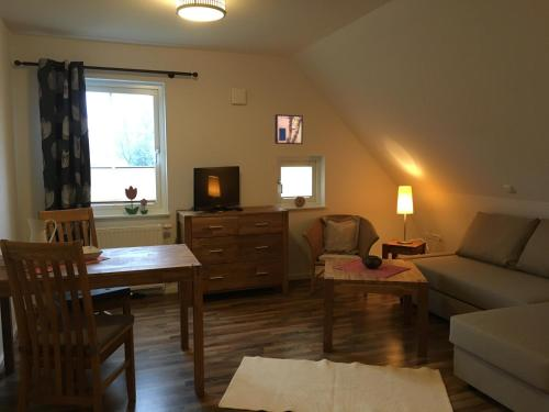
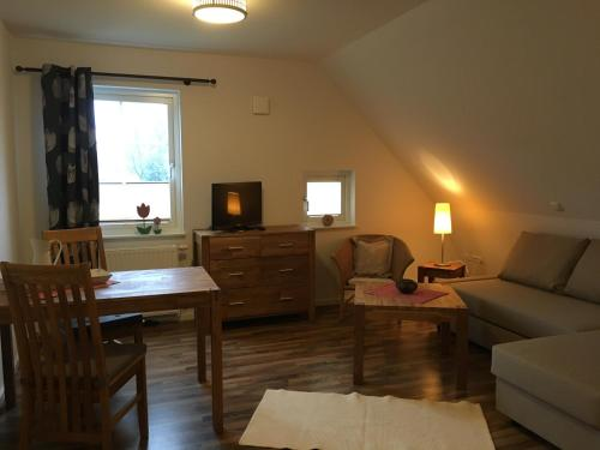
- wall art (289, 129)
